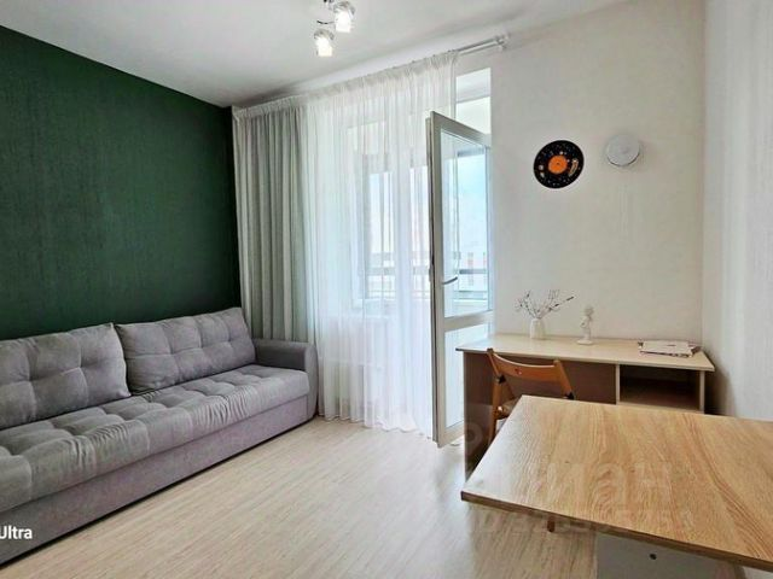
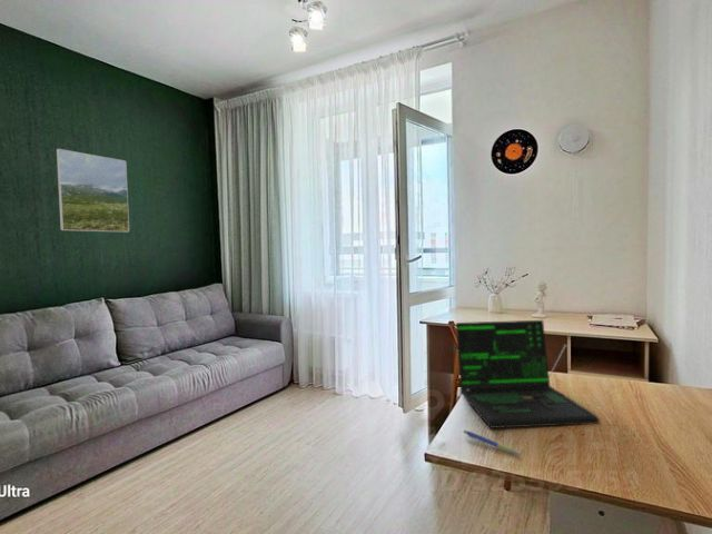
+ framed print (95, 192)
+ pen (491, 442)
+ laptop (532, 366)
